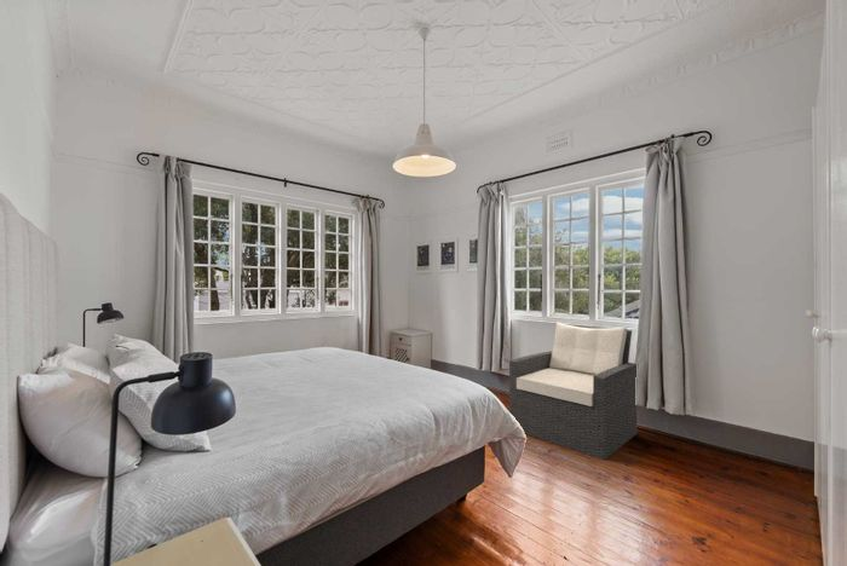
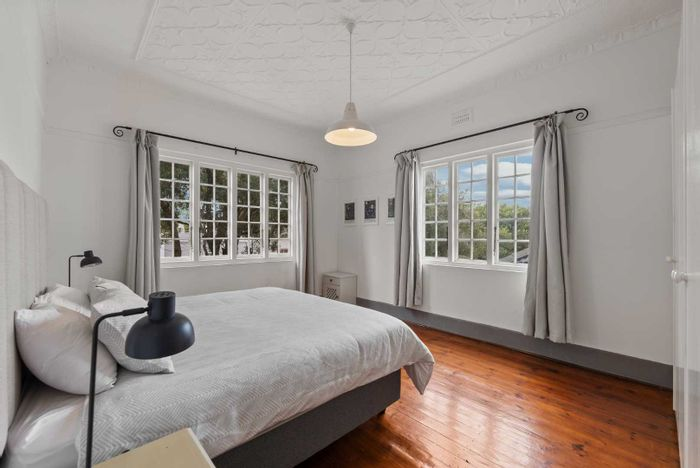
- armchair (574, 377)
